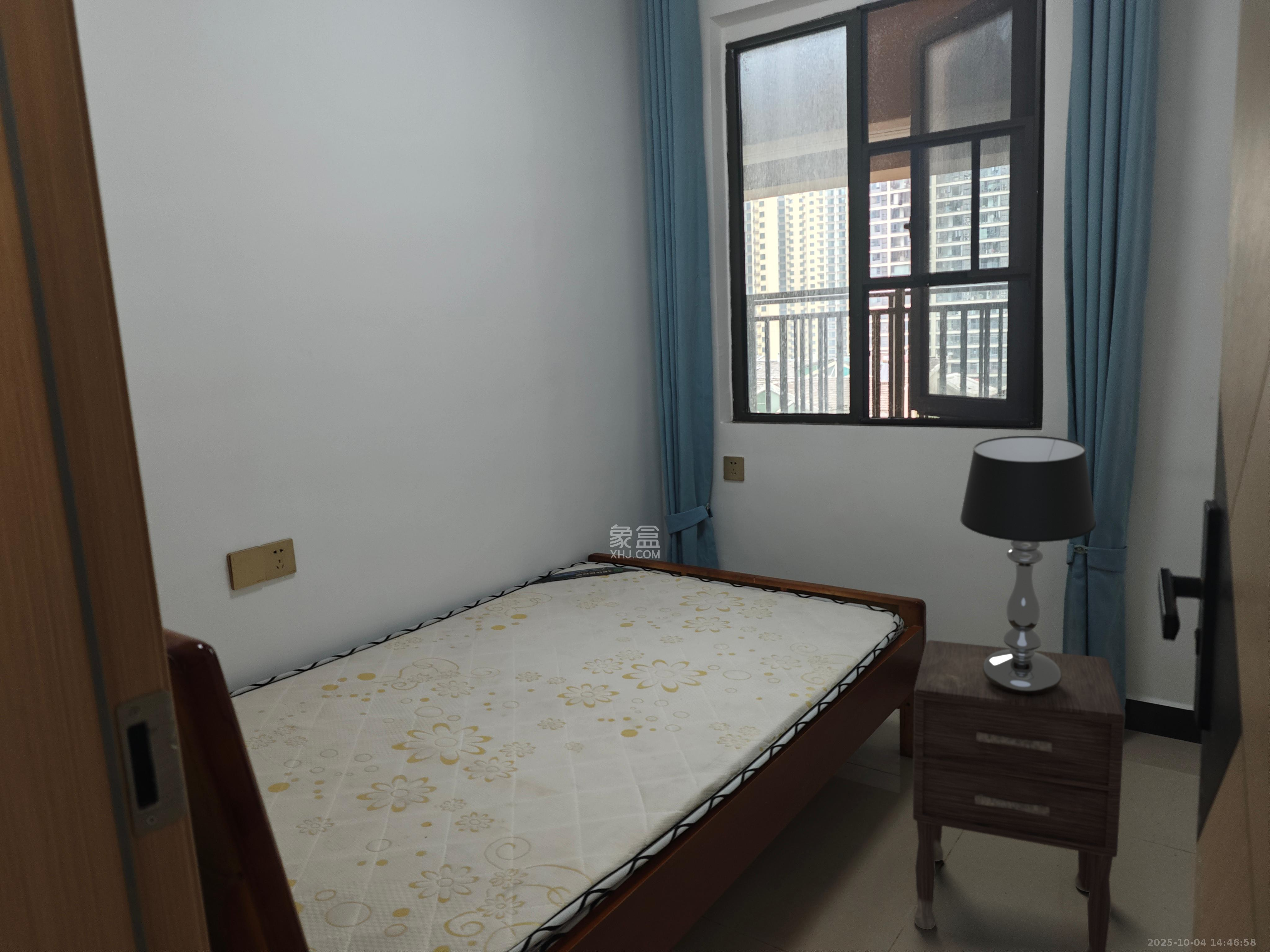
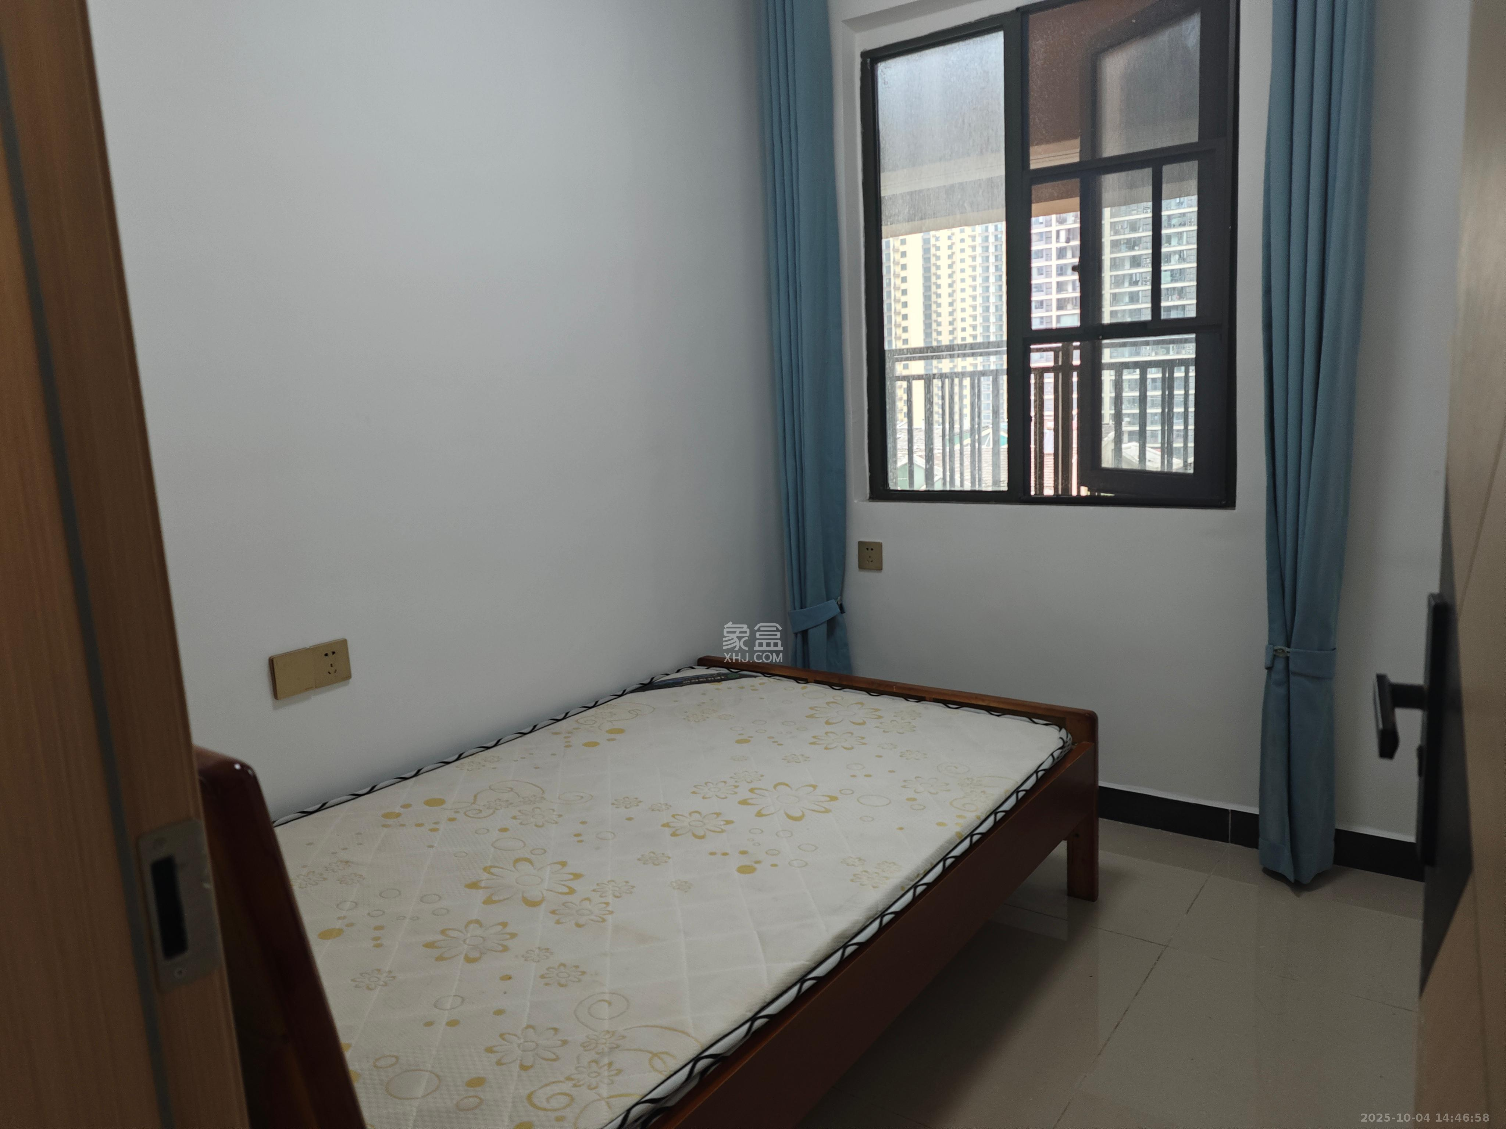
- table lamp (1025, 566)
- nightstand (1010, 793)
